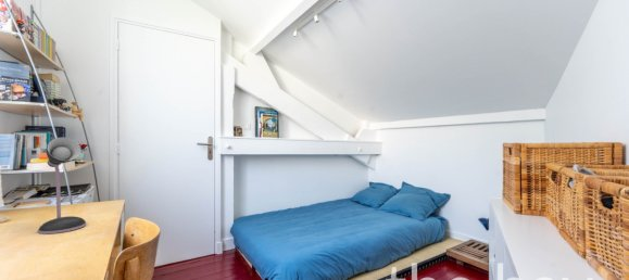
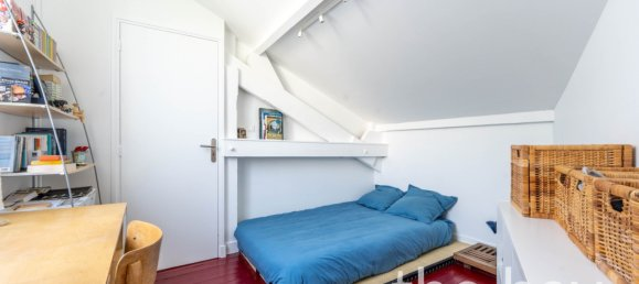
- desk lamp (59, 181)
